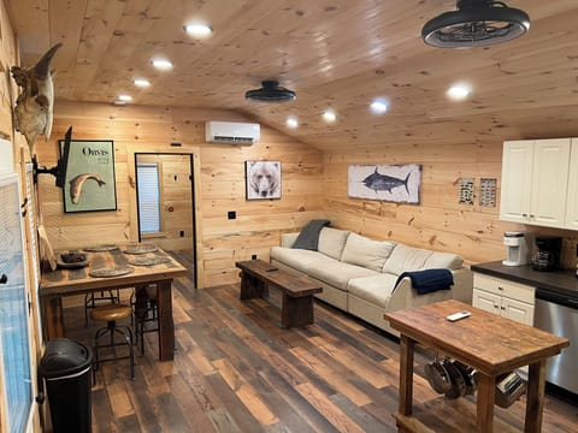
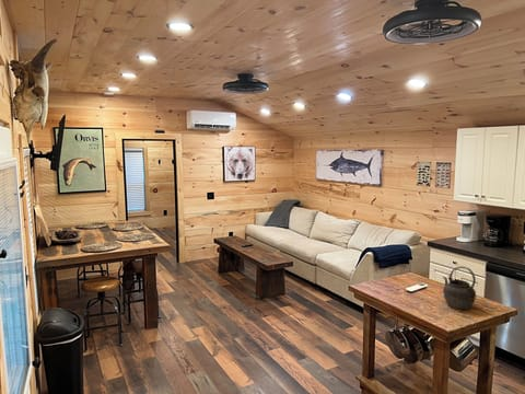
+ kettle (457, 285)
